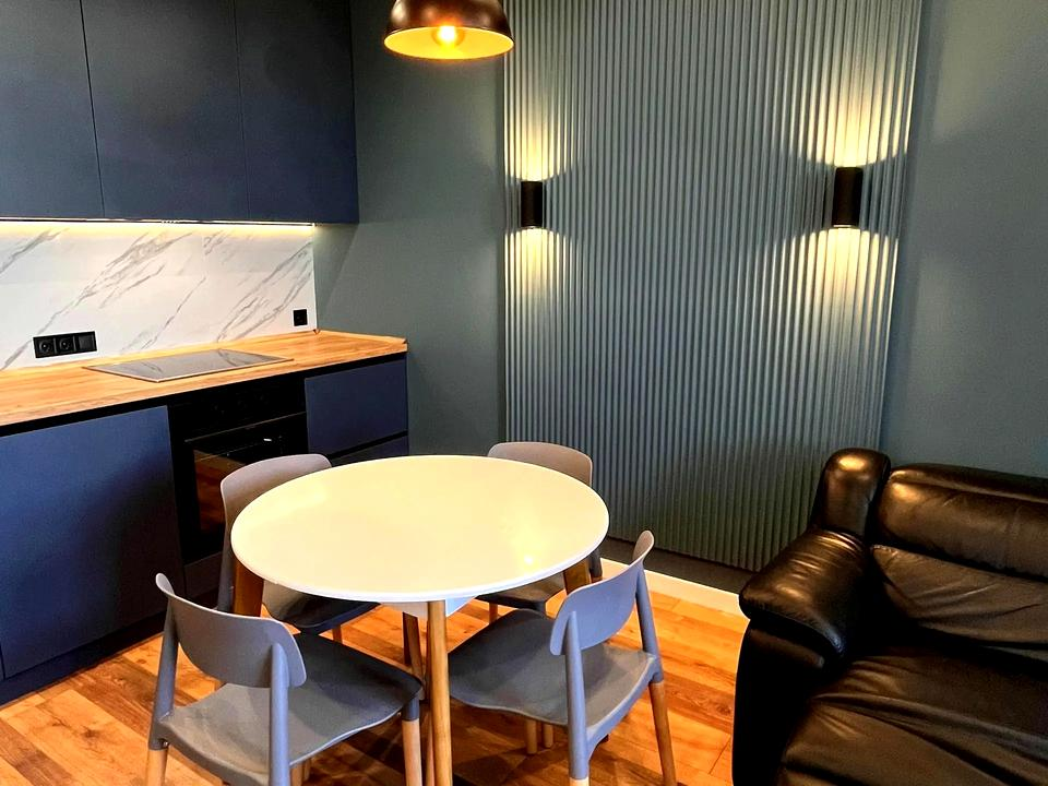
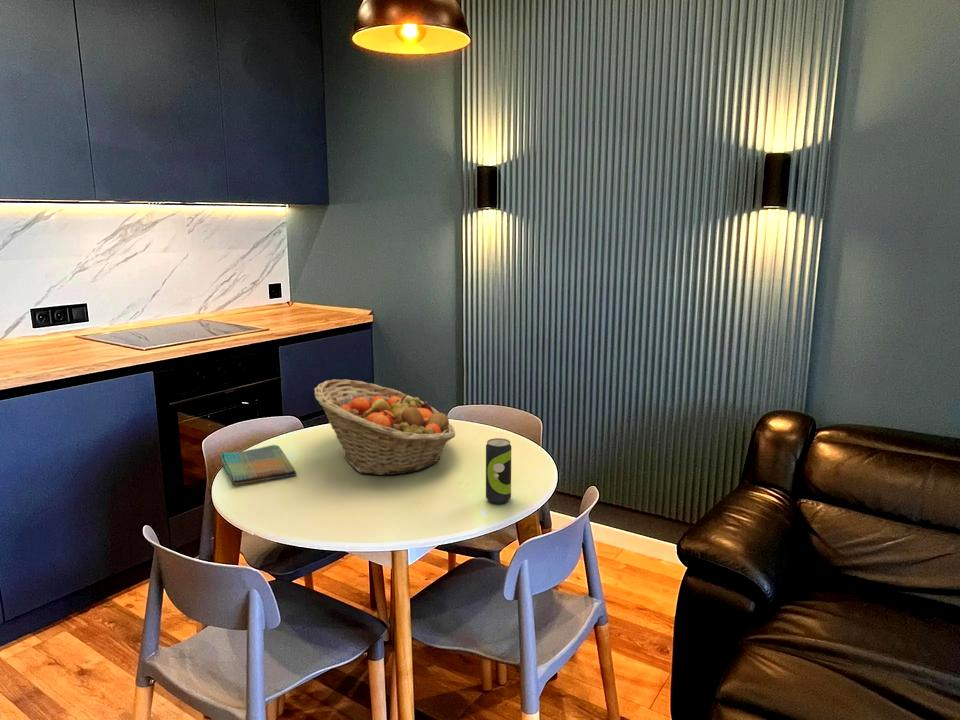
+ beverage can (498, 470)
+ dish towel (257, 463)
+ fruit basket (385, 420)
